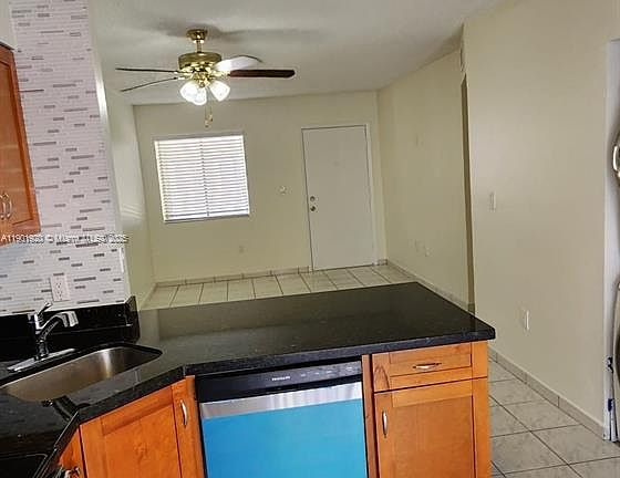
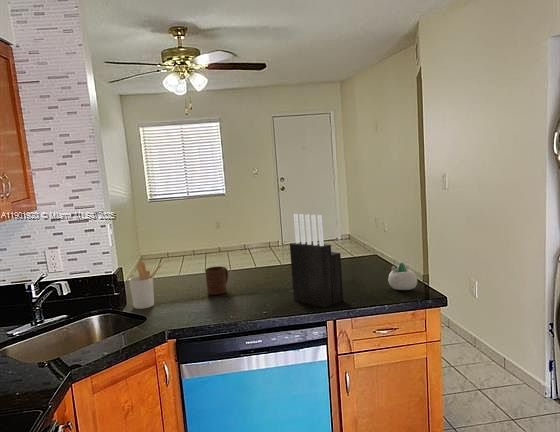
+ cup (217, 279)
+ utensil holder (148, 284)
+ succulent planter (401, 275)
+ knife block (317, 257)
